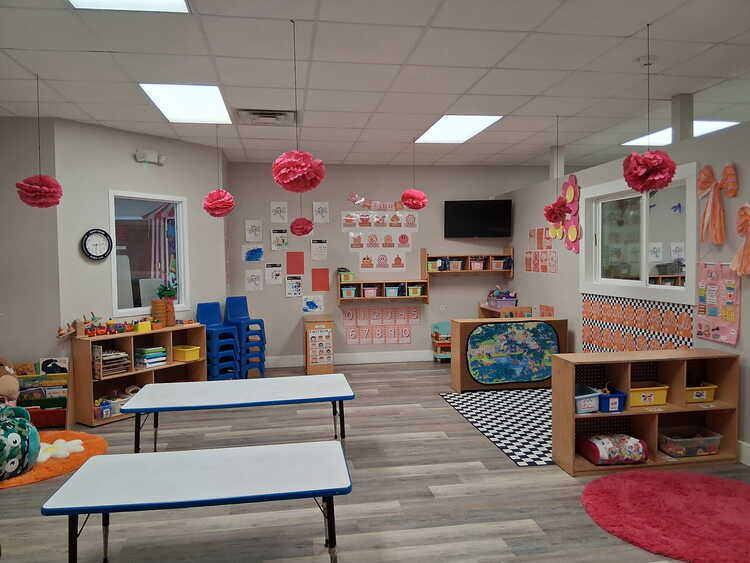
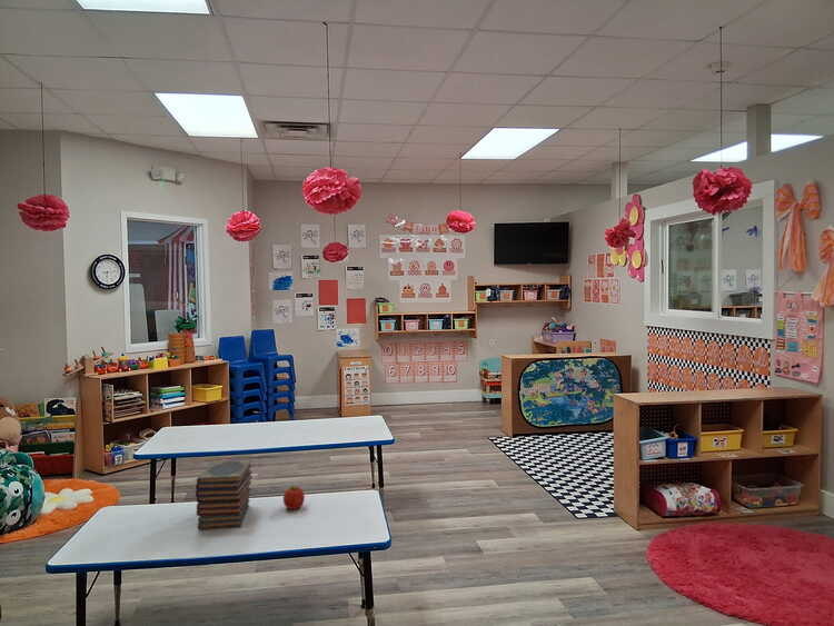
+ apple (294, 496)
+ book stack (225, 493)
